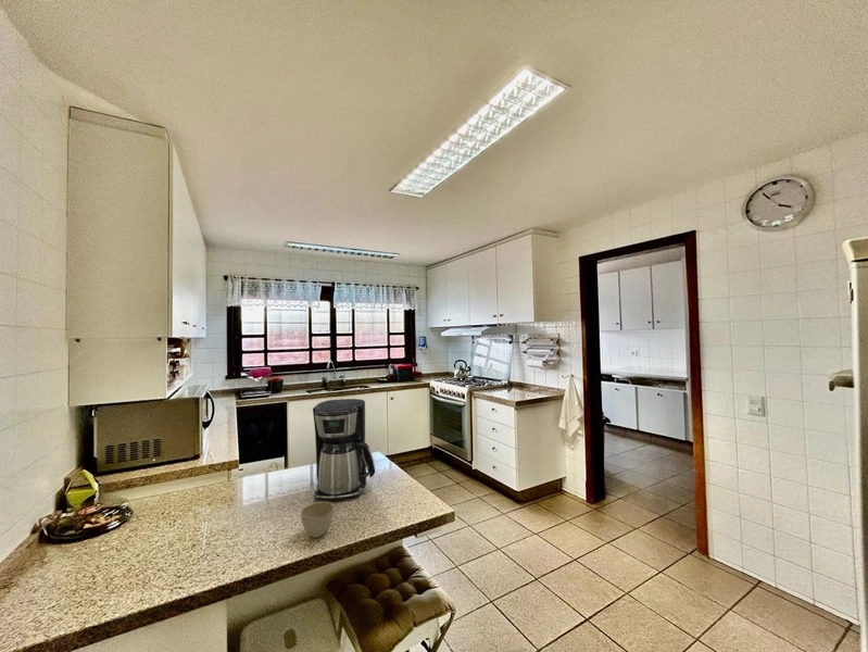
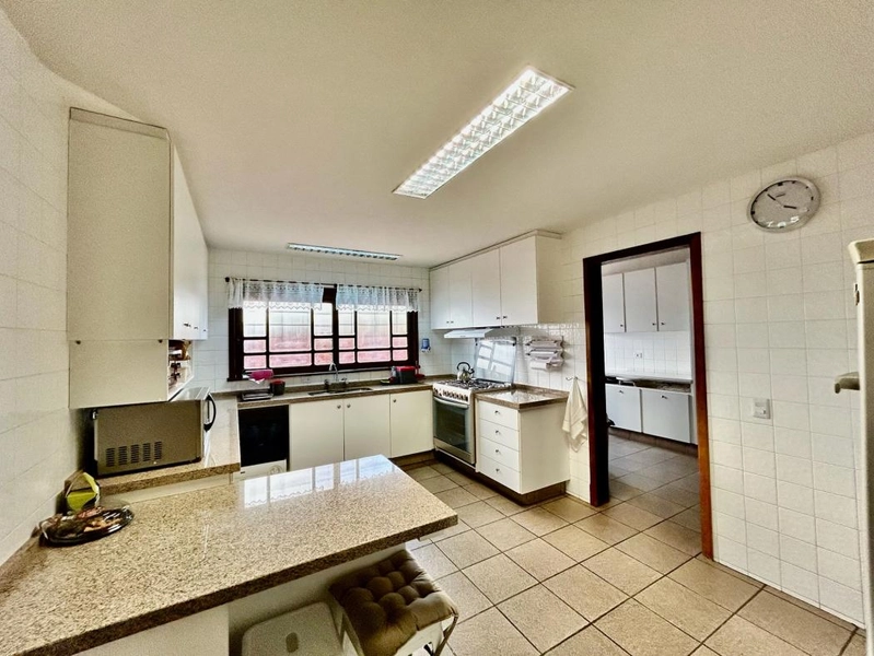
- flower pot (317, 521)
- coffee maker (348, 441)
